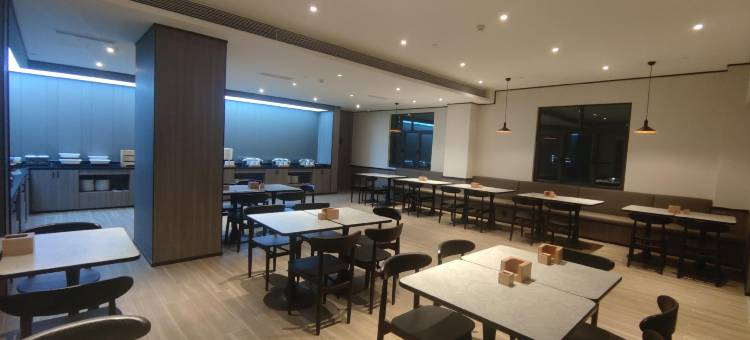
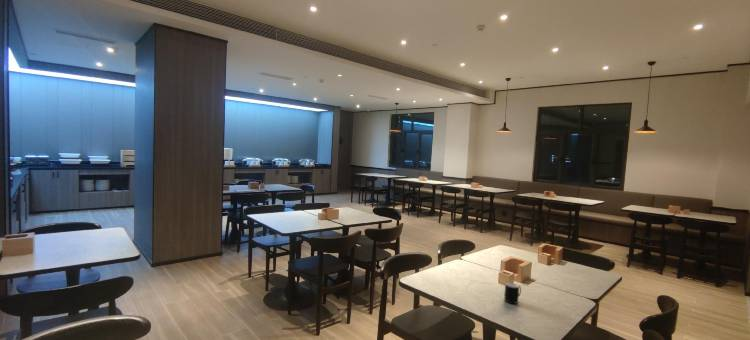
+ cup (514, 292)
